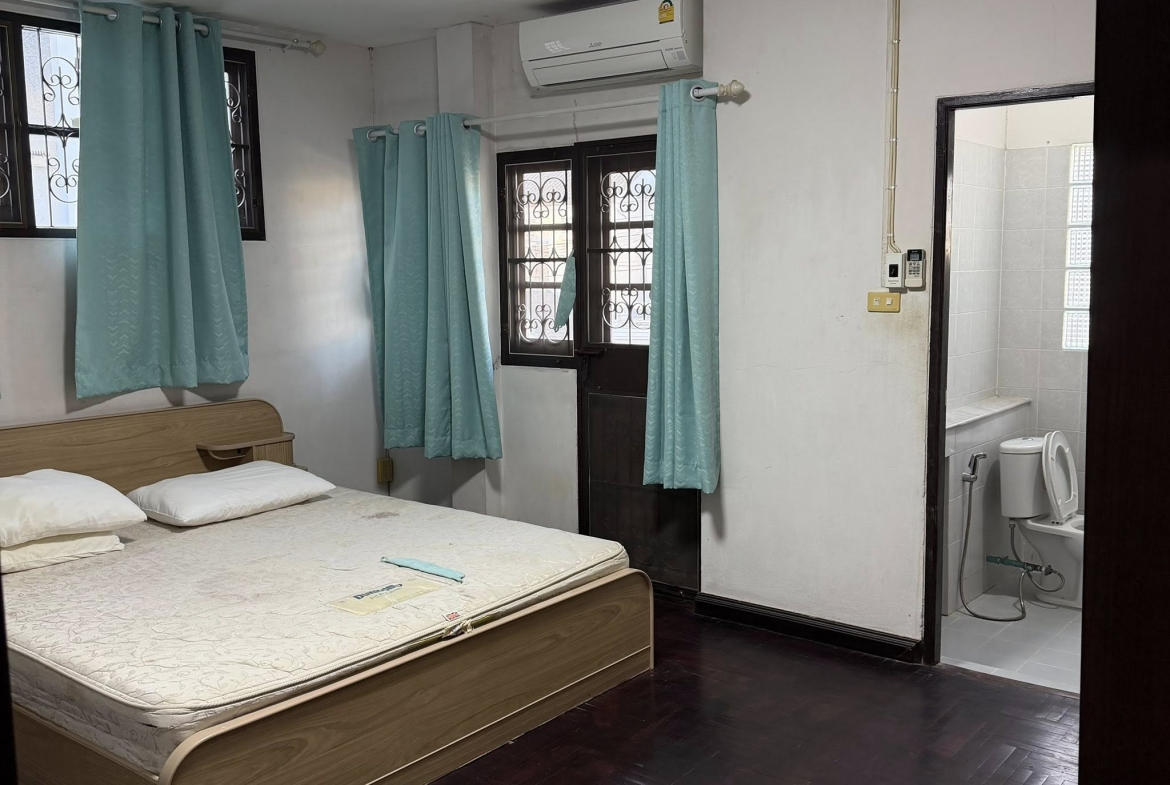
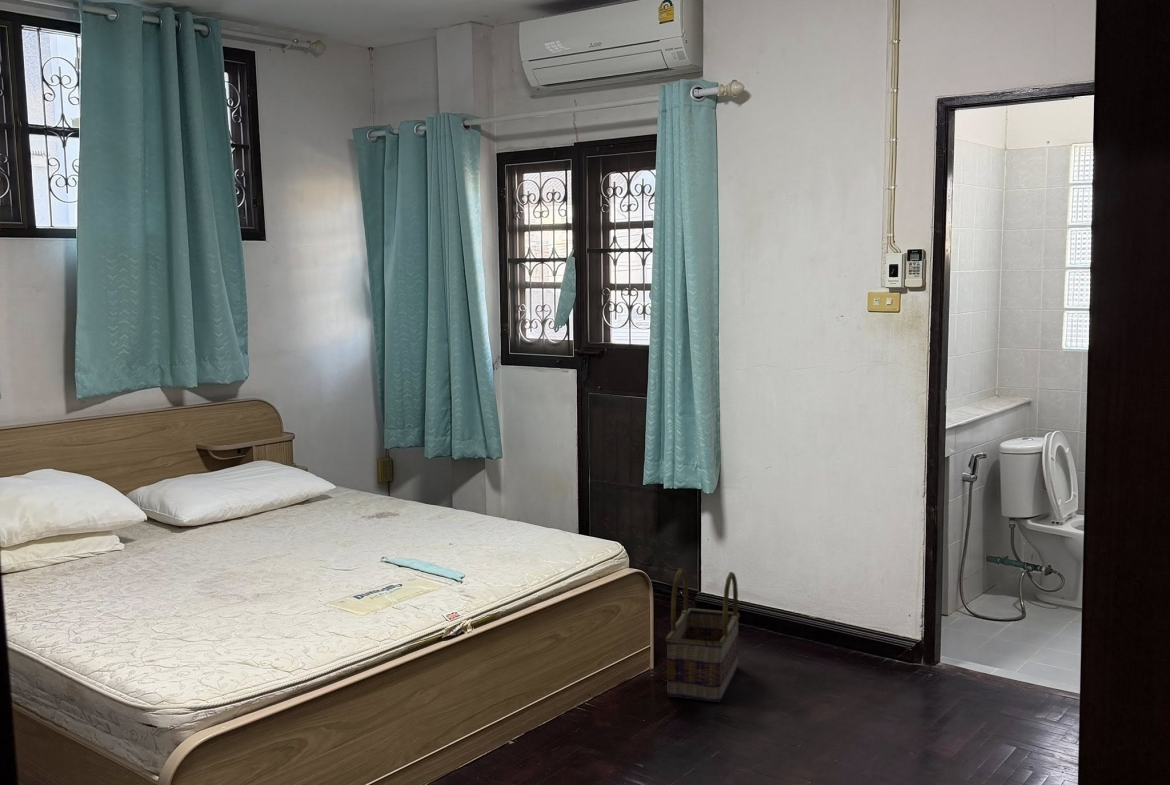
+ basket (704, 626)
